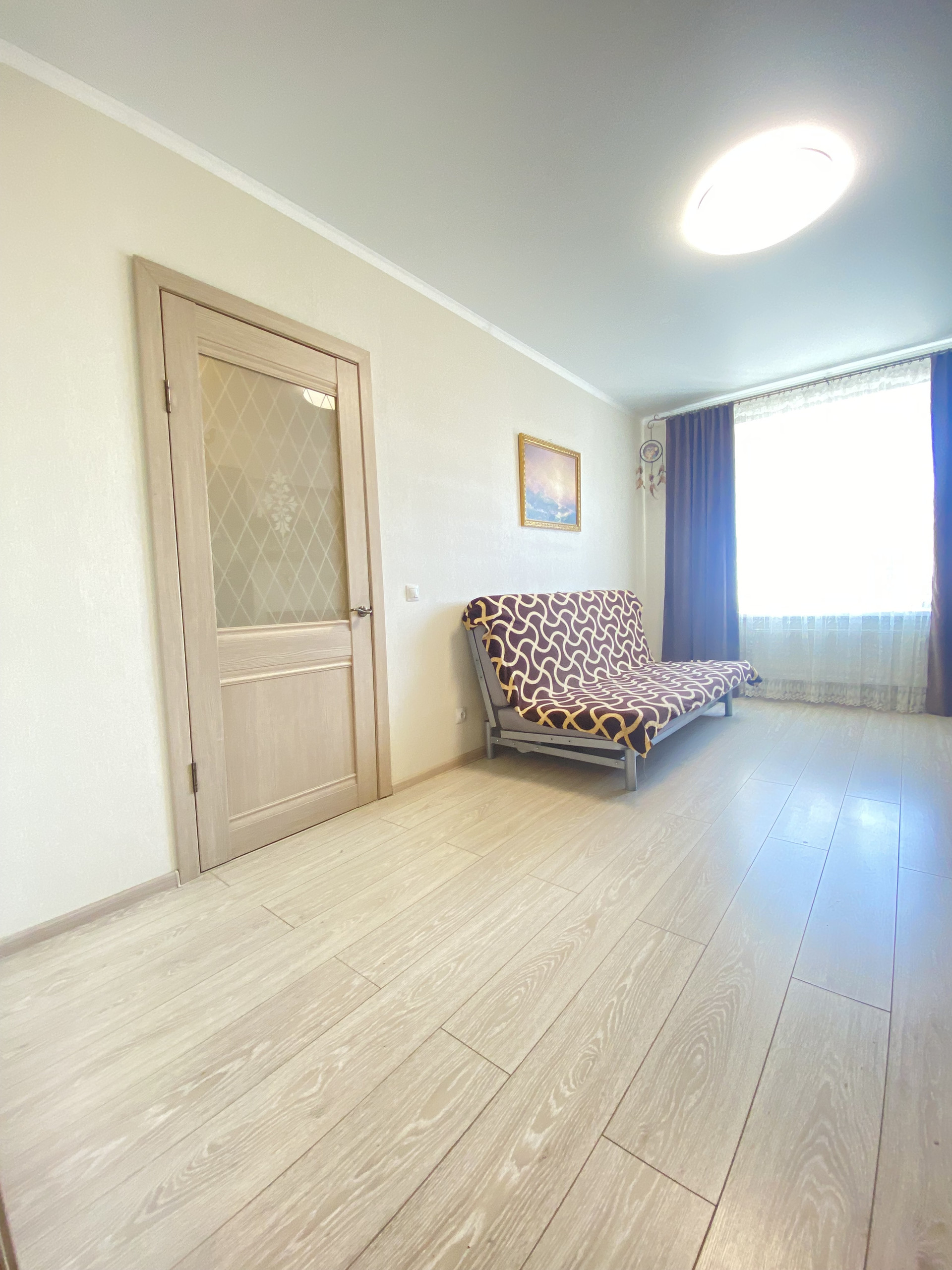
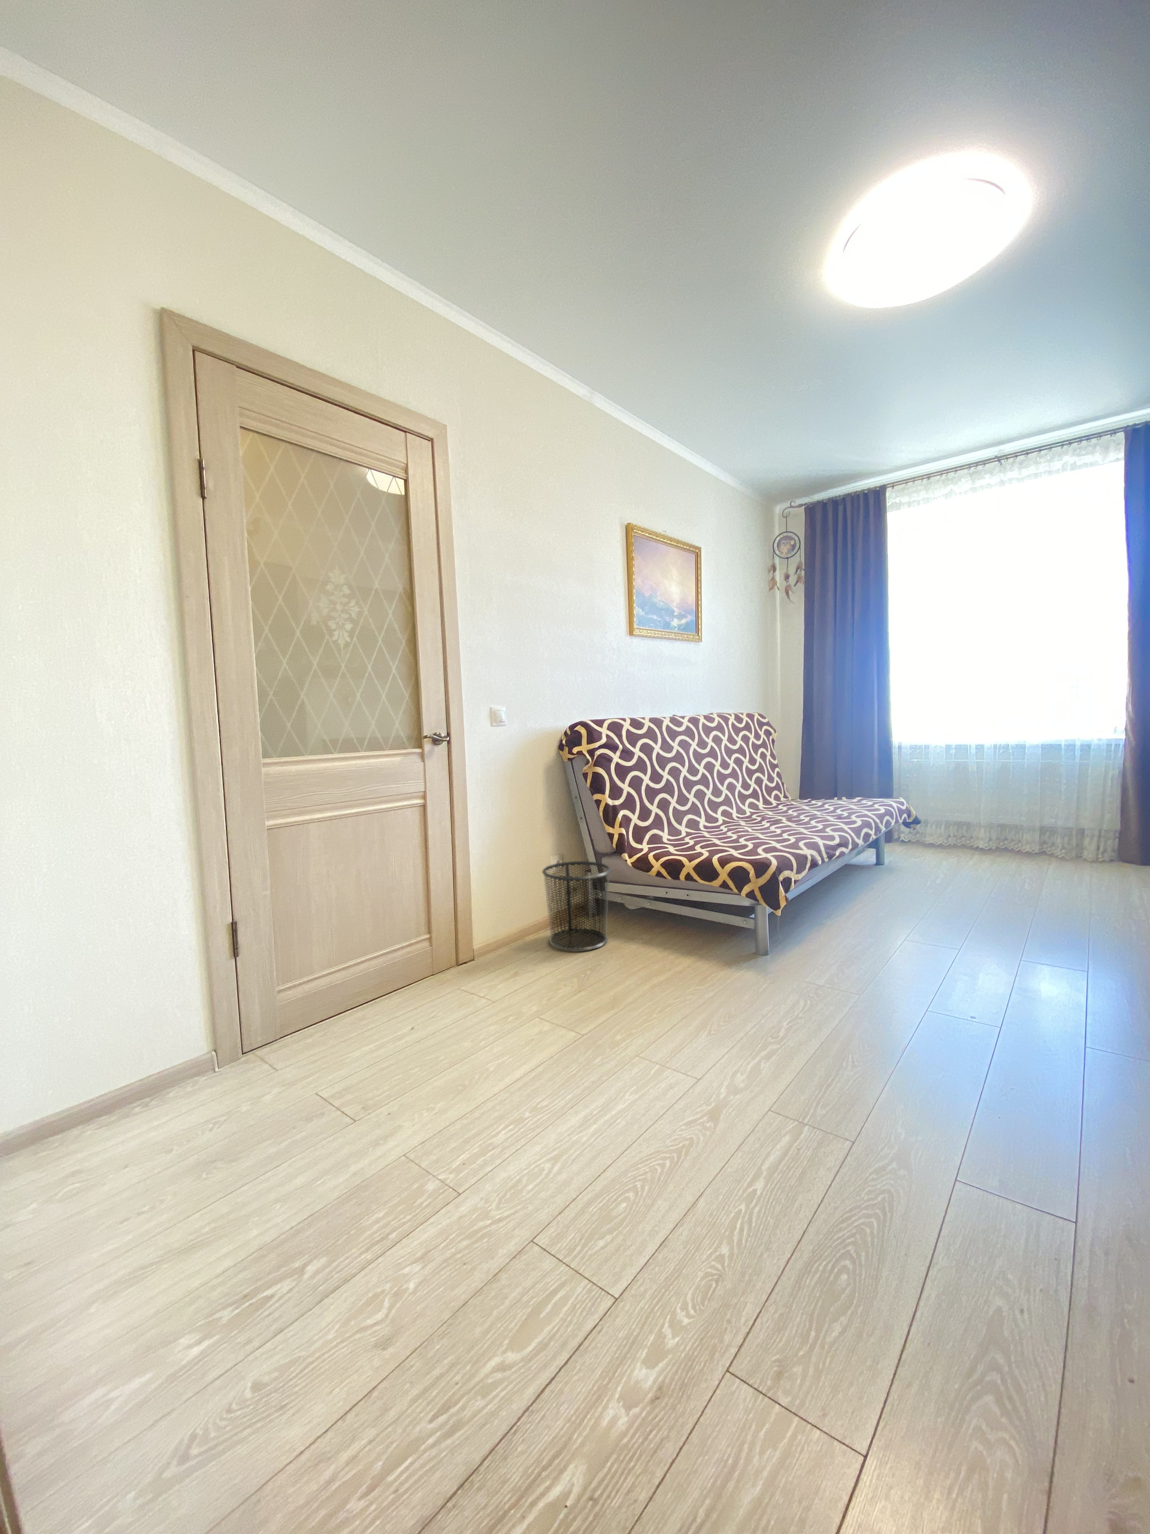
+ waste bin (577, 905)
